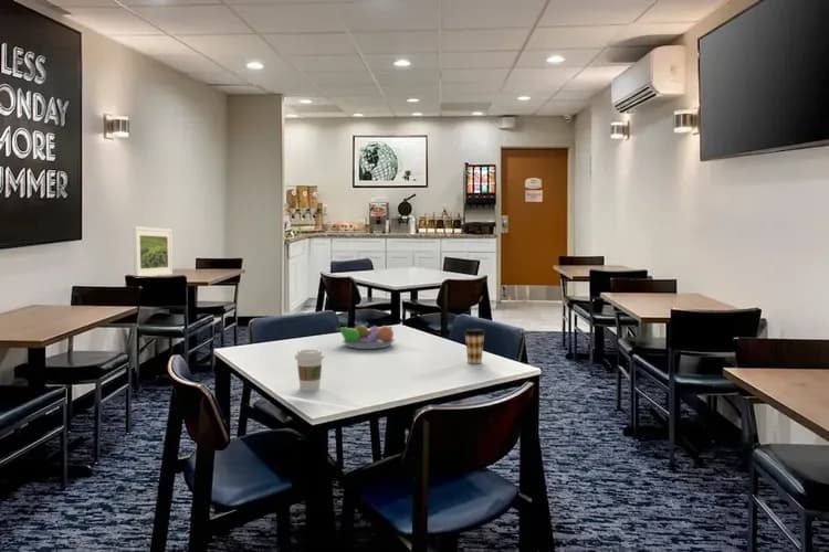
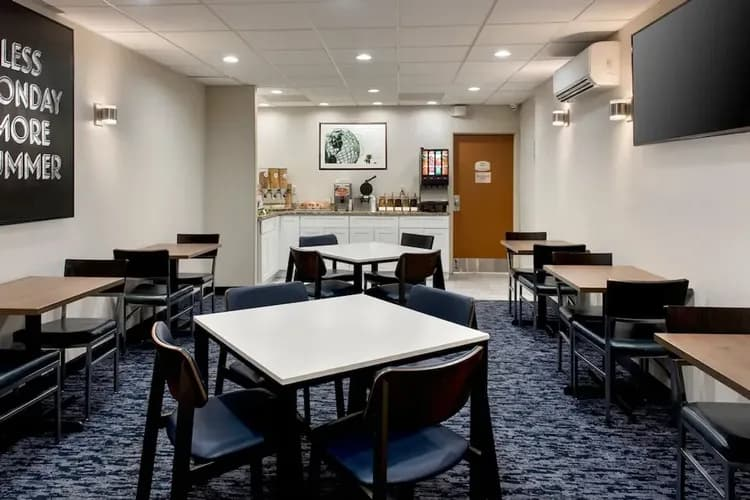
- fruit bowl (366, 333)
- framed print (154, 252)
- coffee cup (474, 346)
- coffee cup (309, 370)
